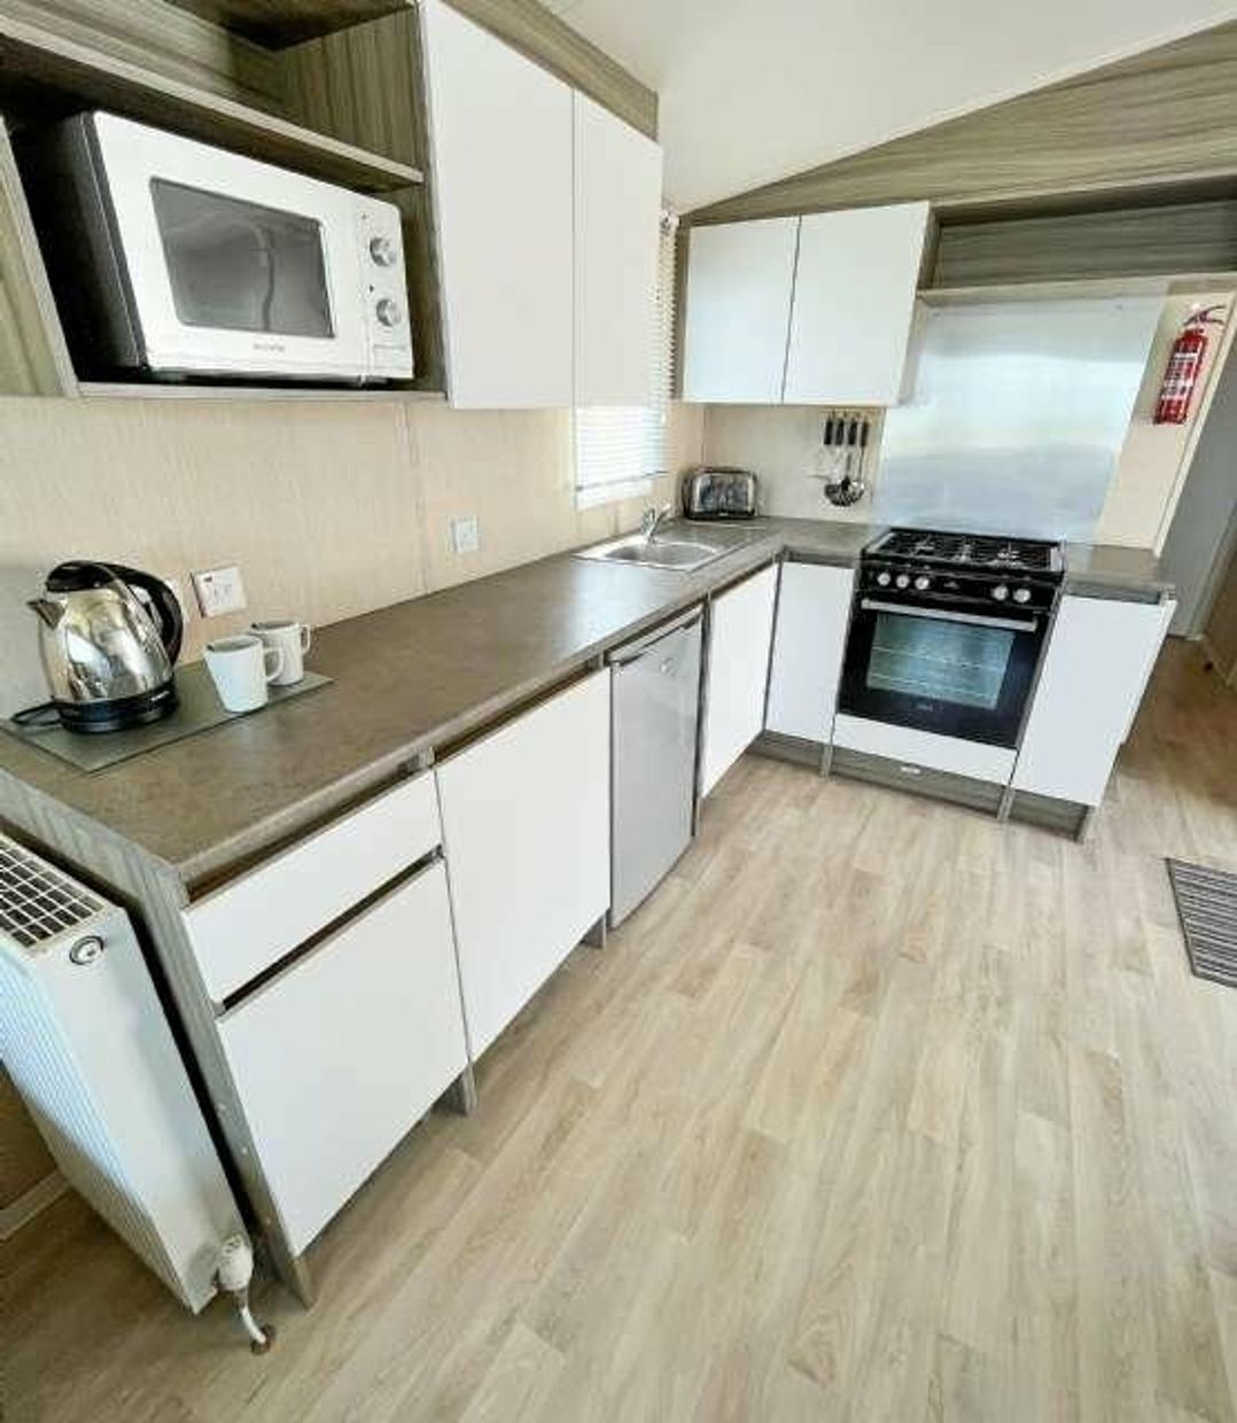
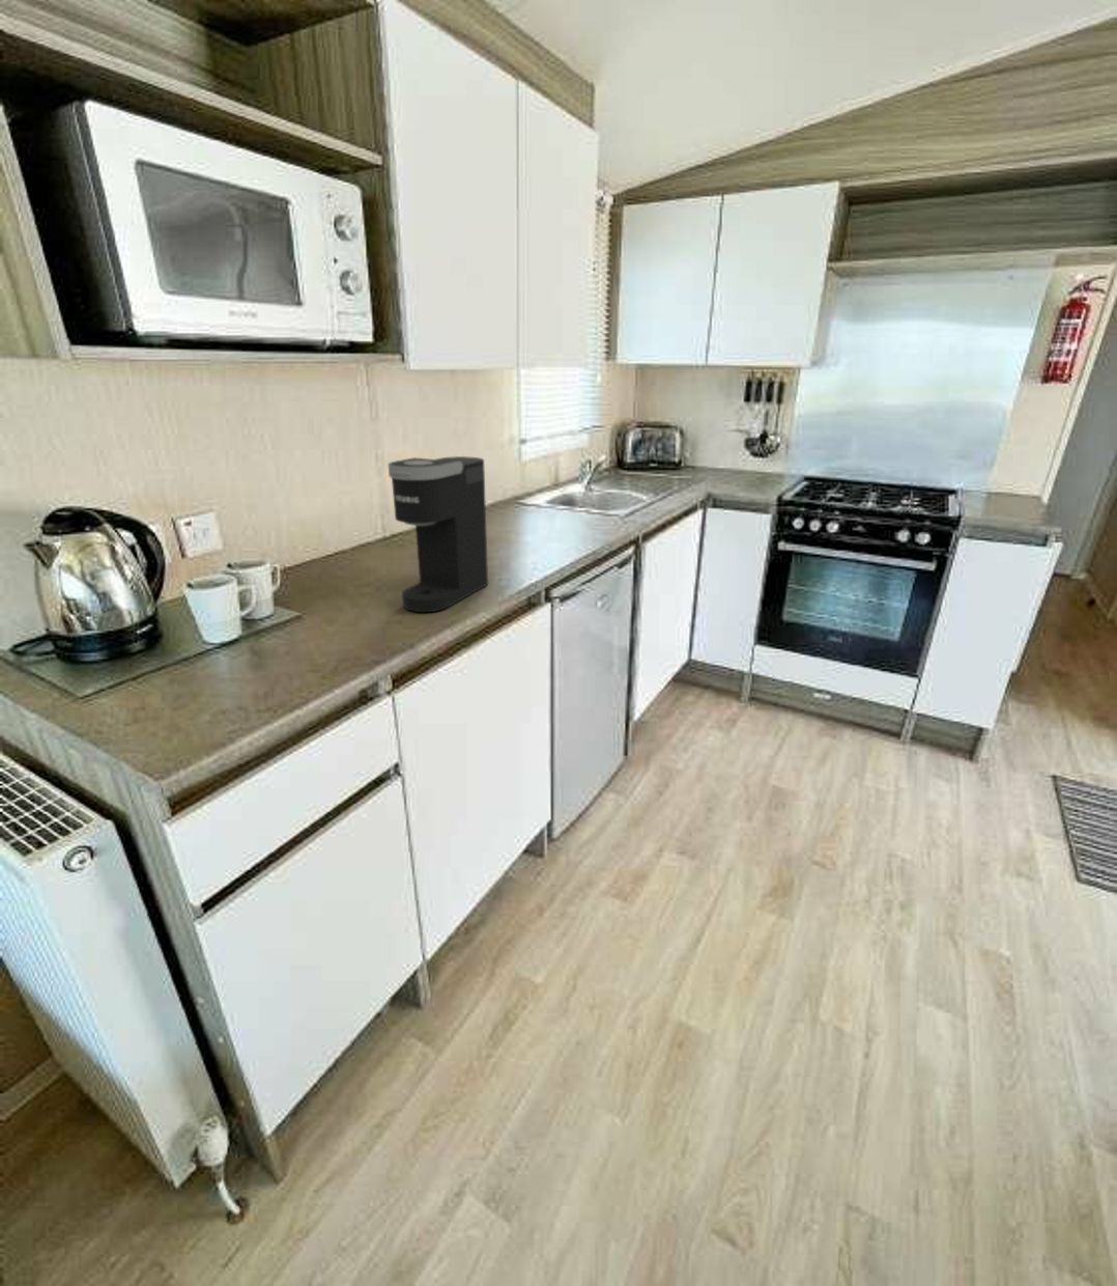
+ coffee maker (443, 529)
